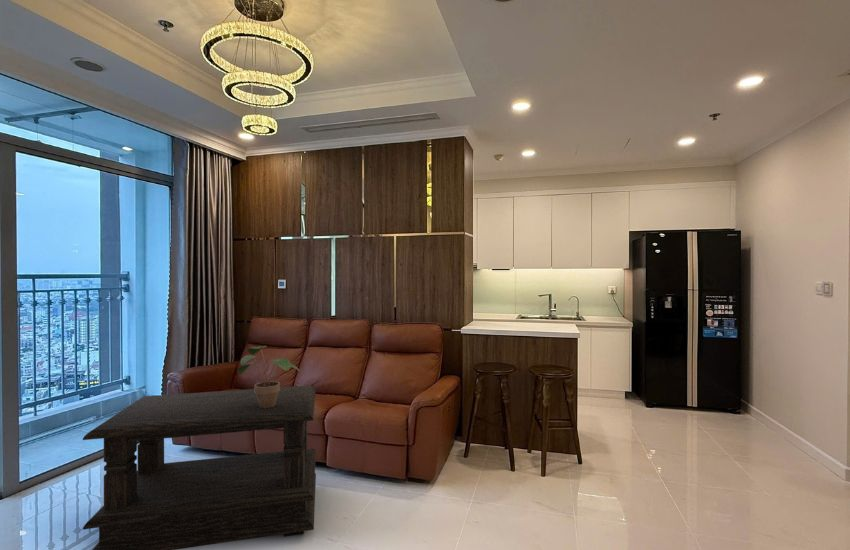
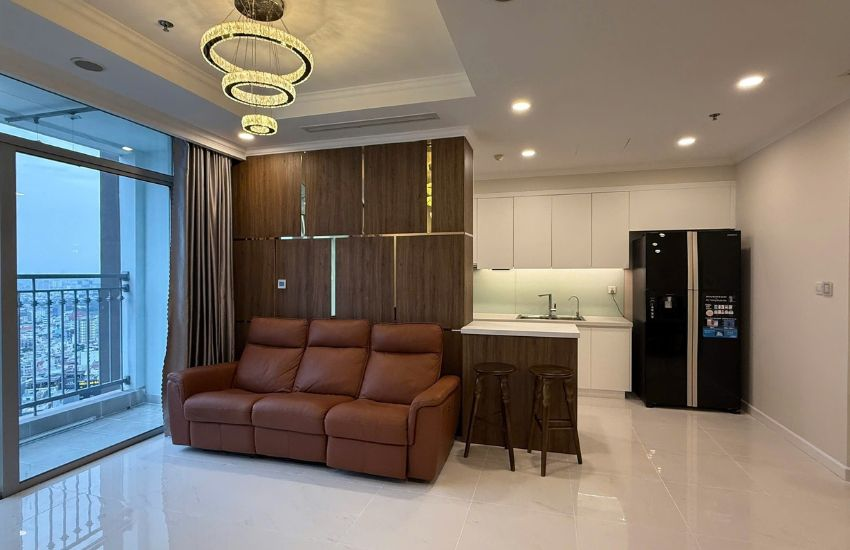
- coffee table (220, 461)
- potted plant (266, 376)
